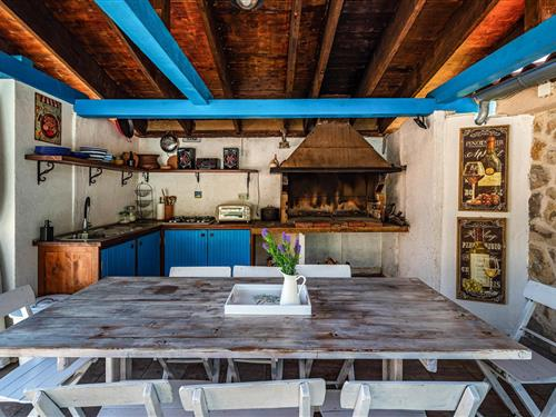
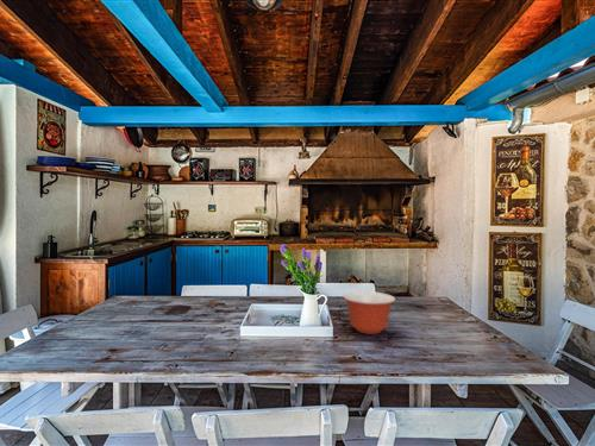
+ mixing bowl (368, 313)
